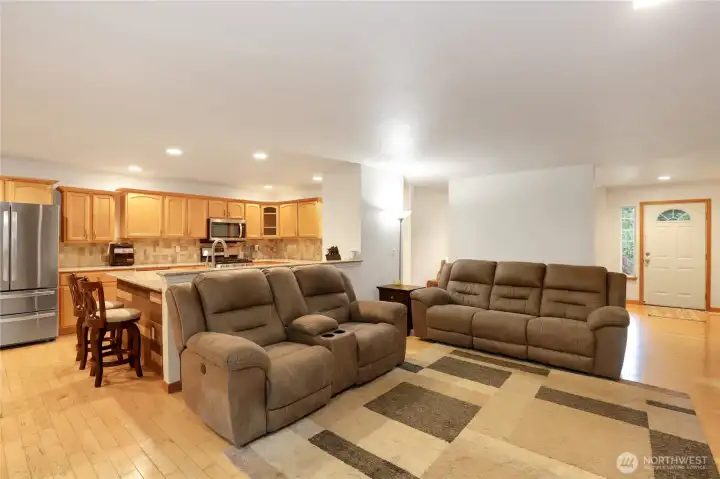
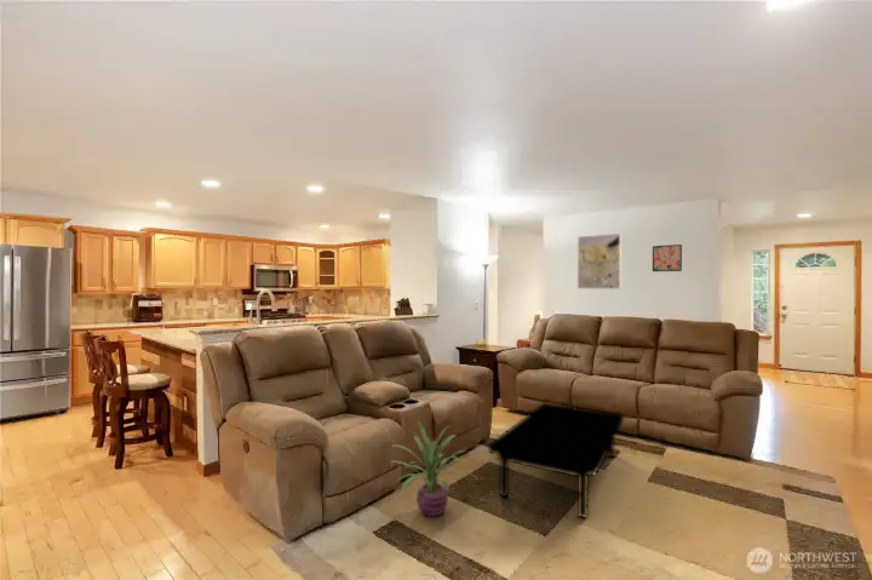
+ wall art (666, 258)
+ decorative plant (425, 466)
+ coffee table (563, 449)
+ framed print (598, 262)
